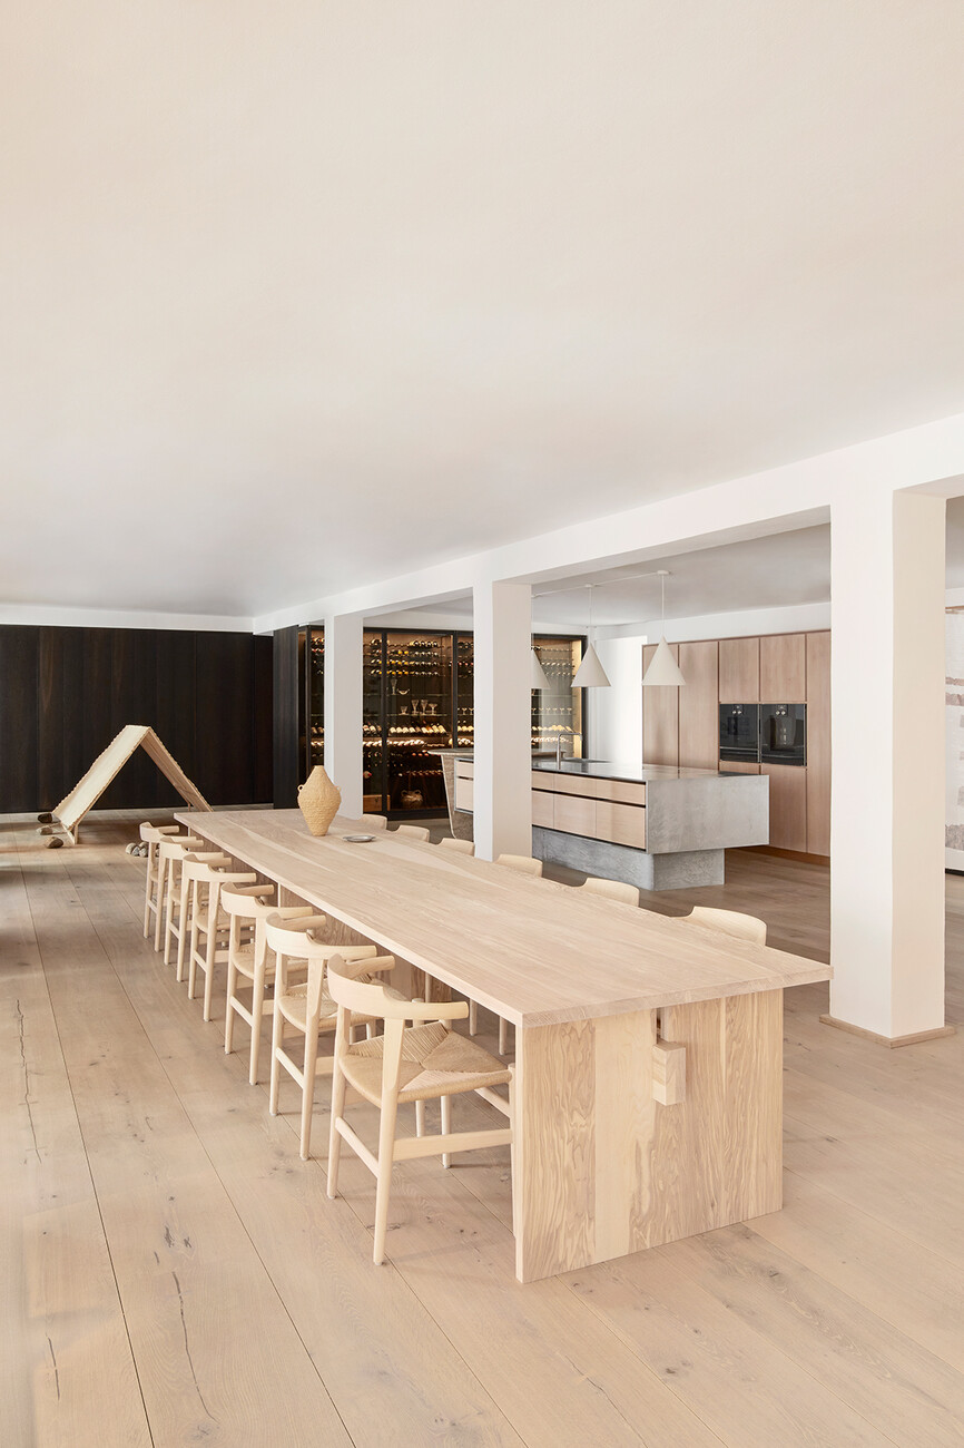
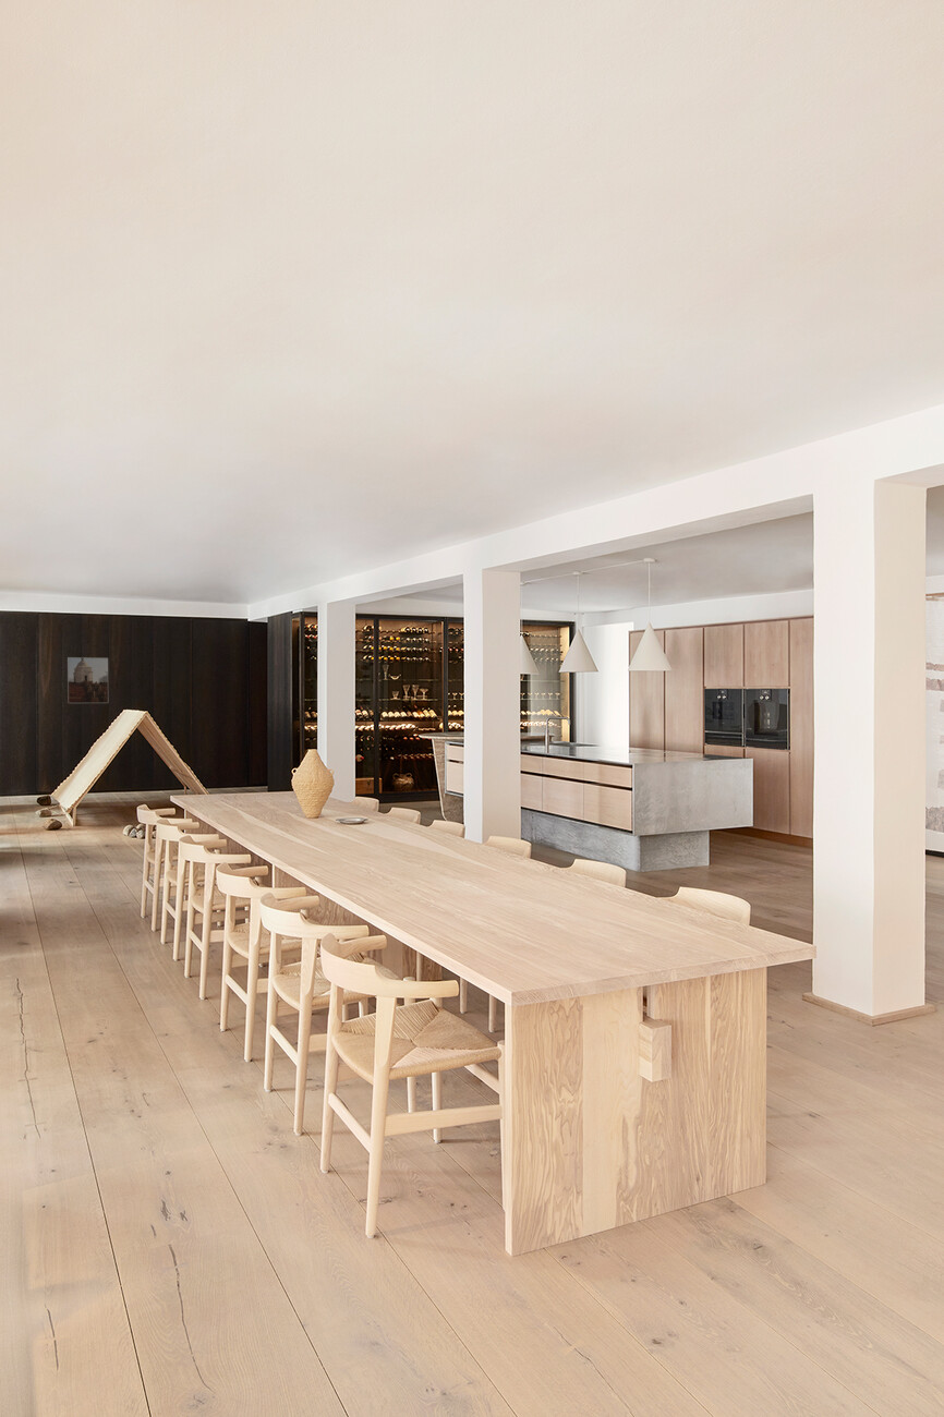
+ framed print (87, 680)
